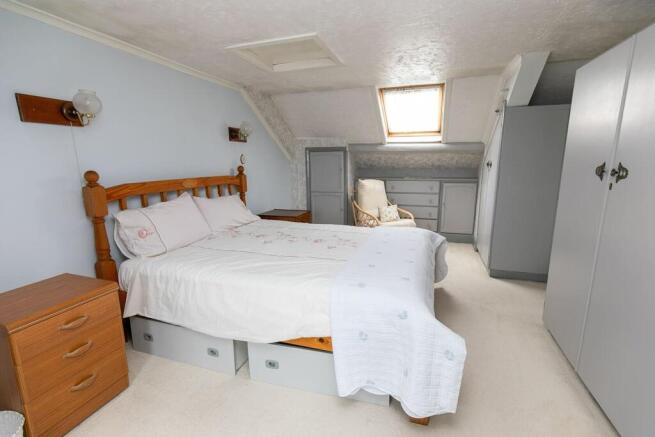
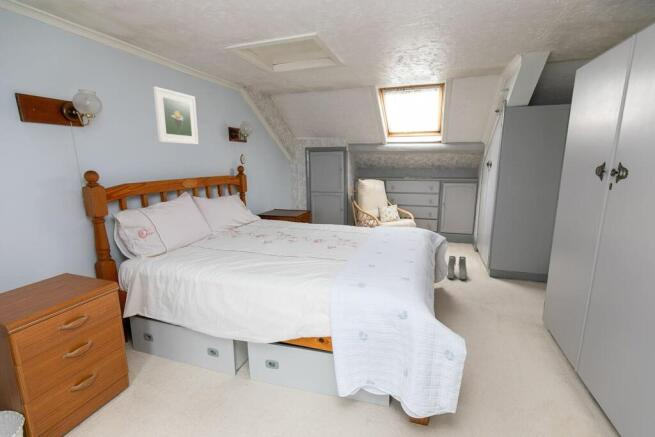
+ boots (458, 266)
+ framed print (177, 117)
